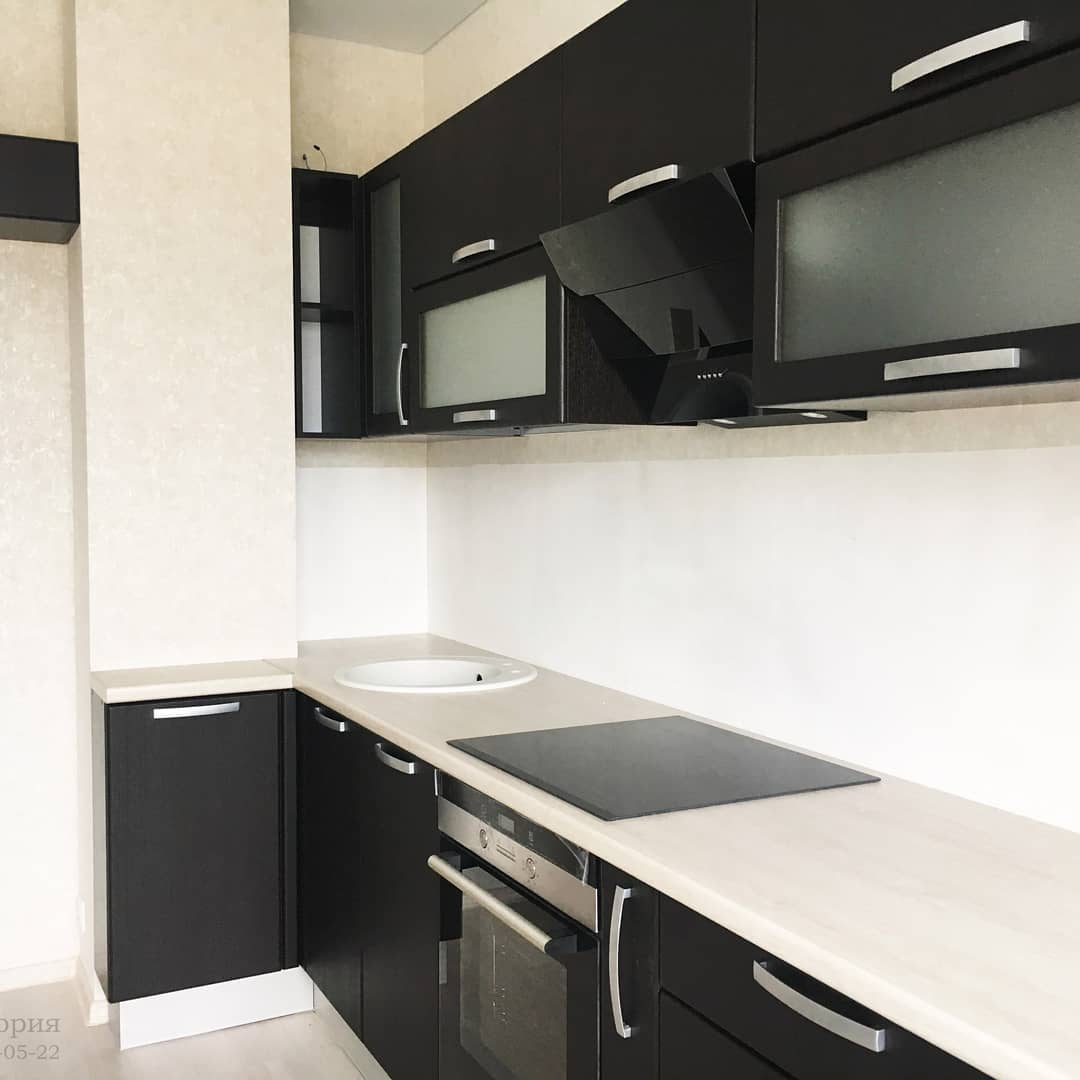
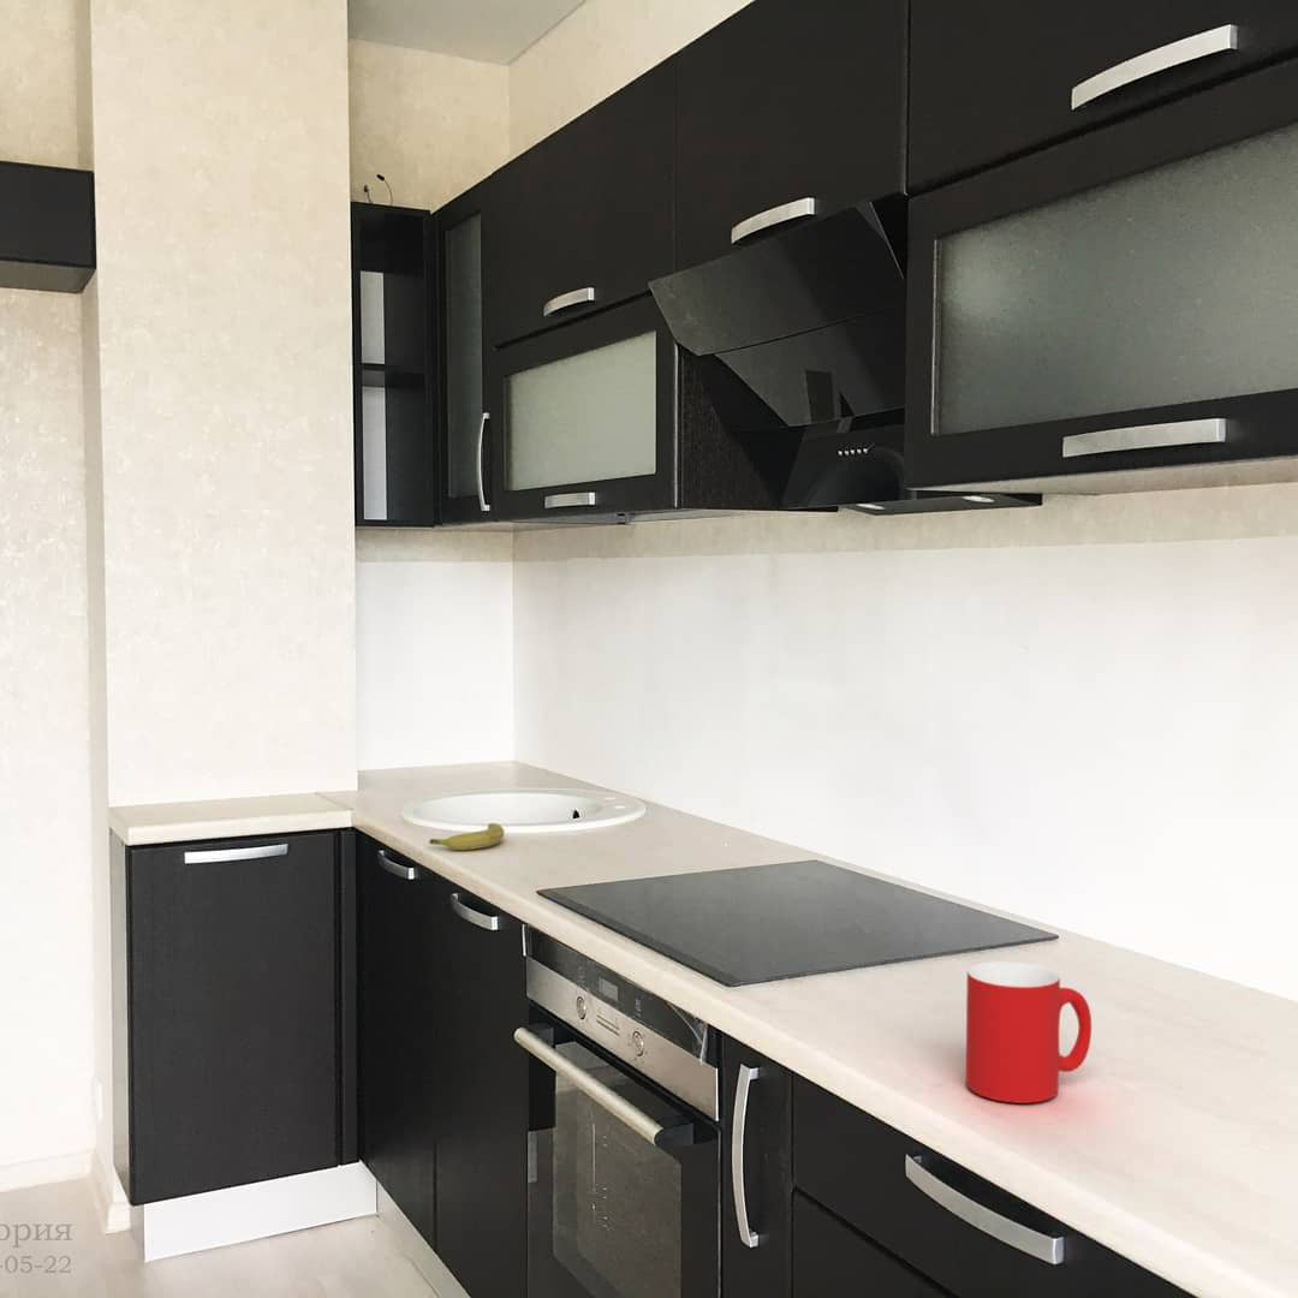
+ fruit (468, 836)
+ cup (1030, 1030)
